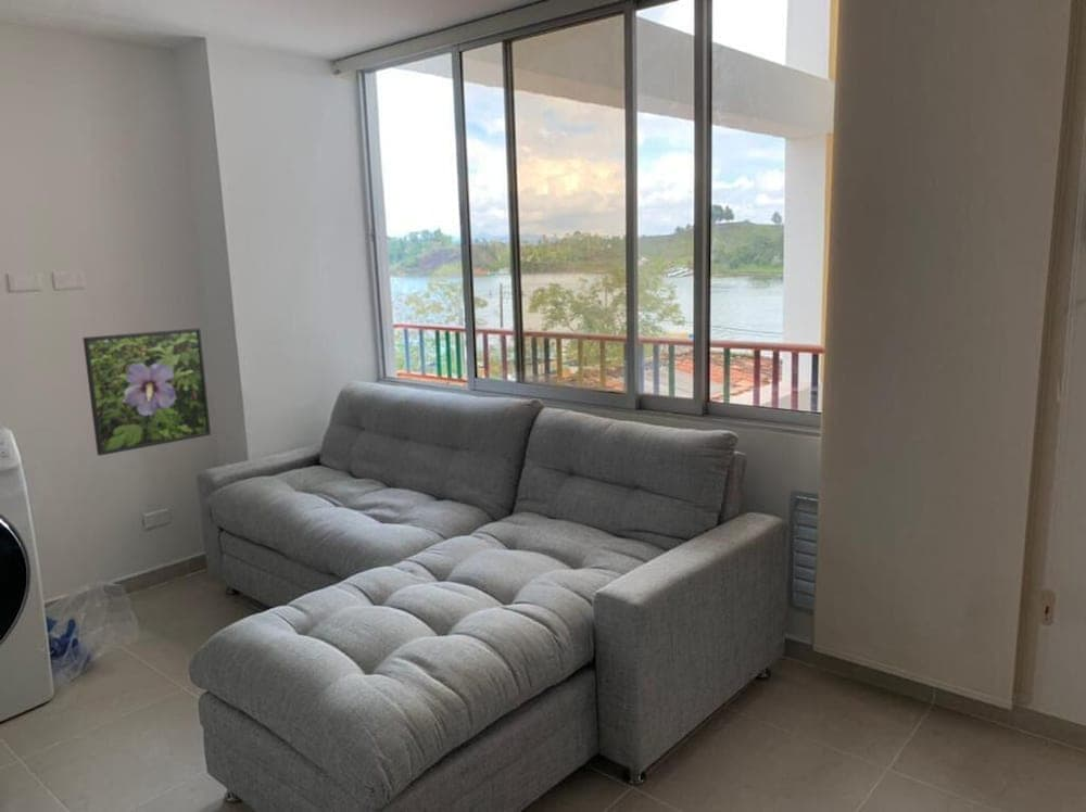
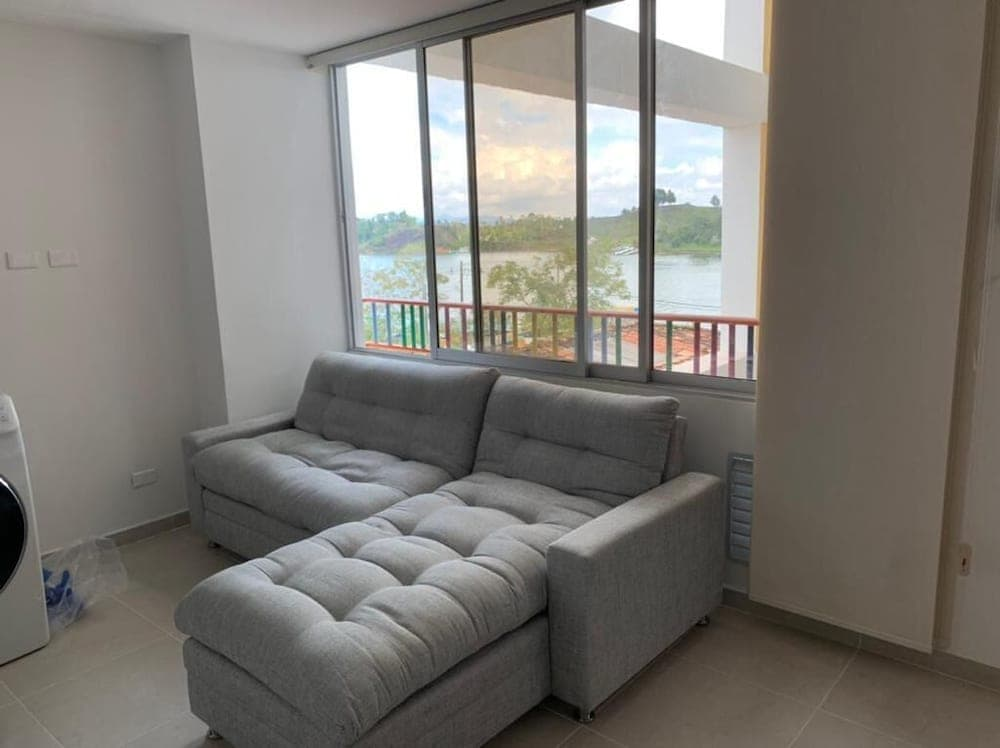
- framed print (150, 389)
